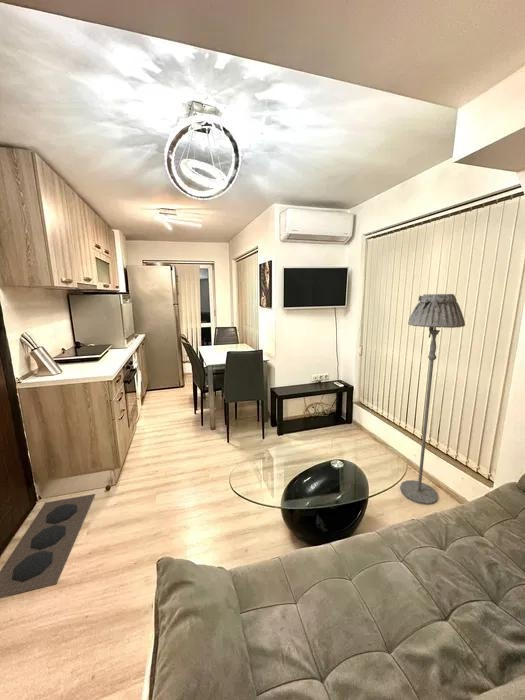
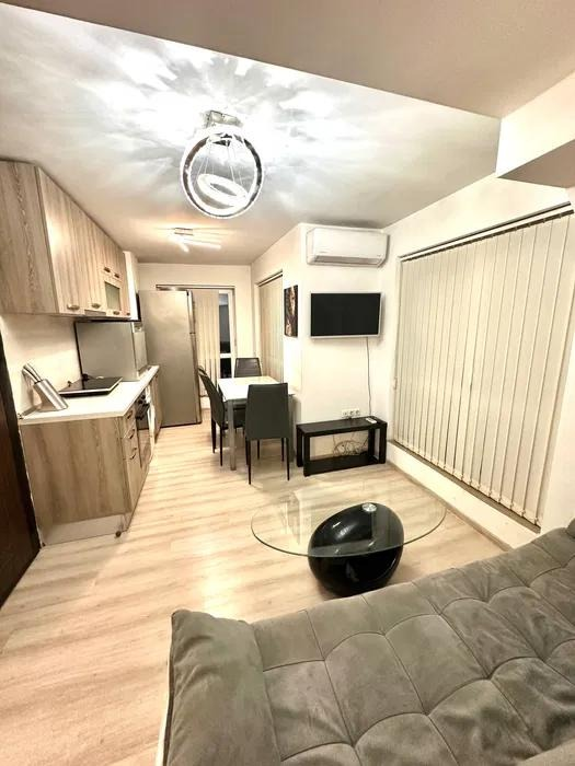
- doormat (49, 533)
- floor lamp (427, 399)
